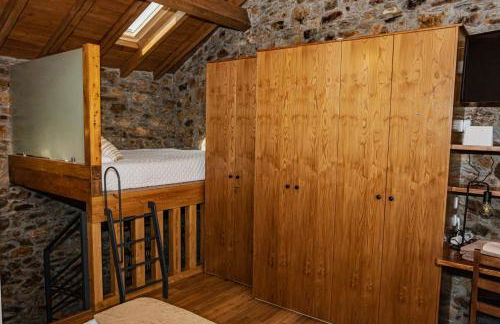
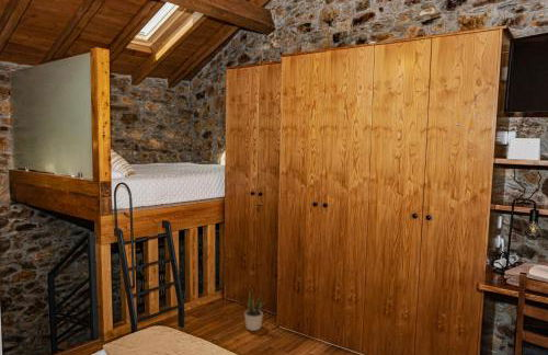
+ potted plant (253, 308)
